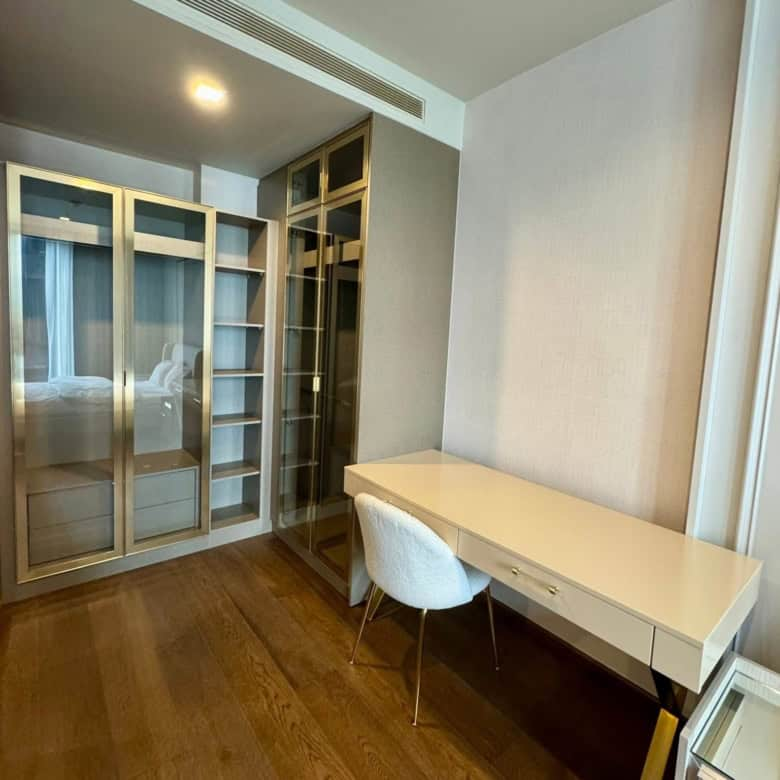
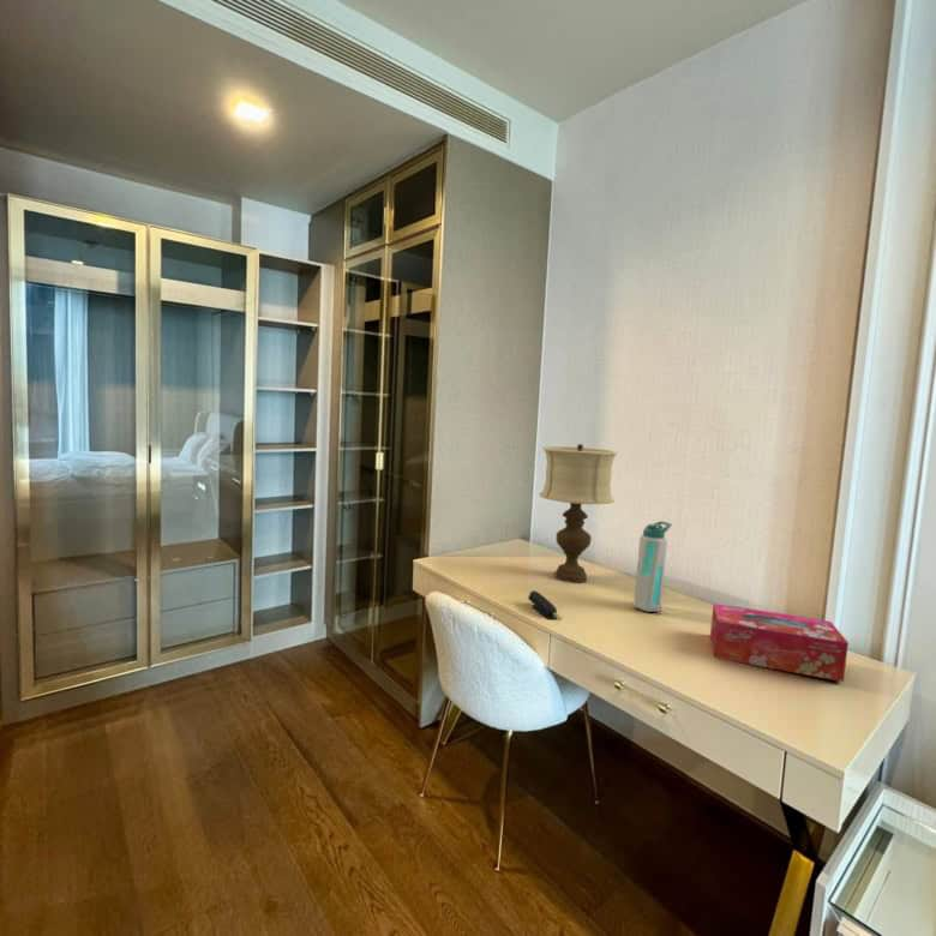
+ tissue box (773, 638)
+ table lamp (575, 511)
+ water bottle (652, 565)
+ stapler (541, 604)
